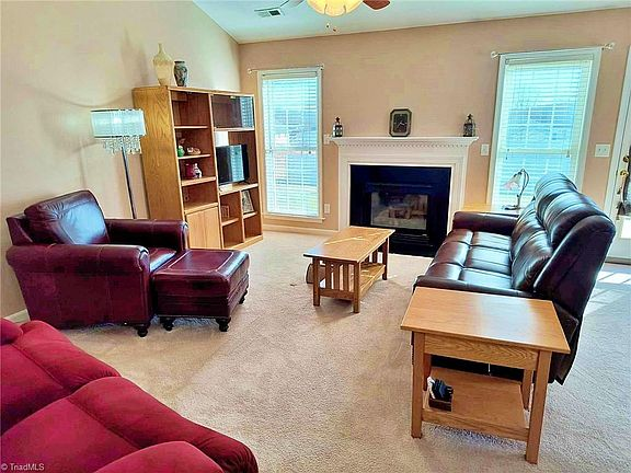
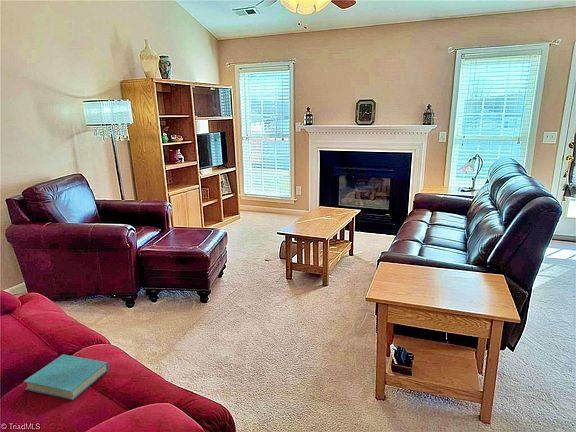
+ book (68, 374)
